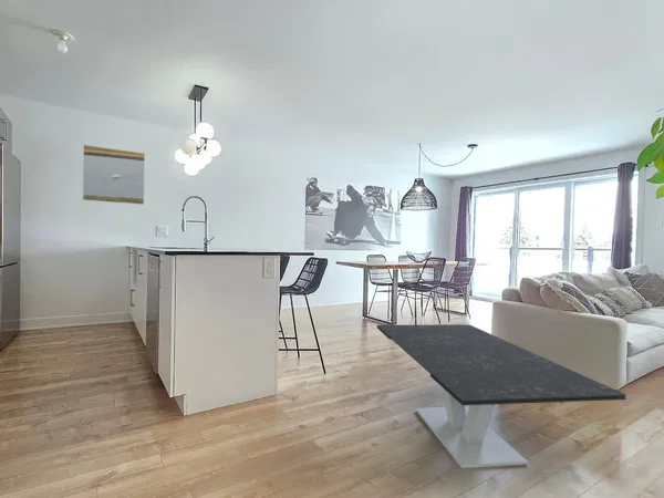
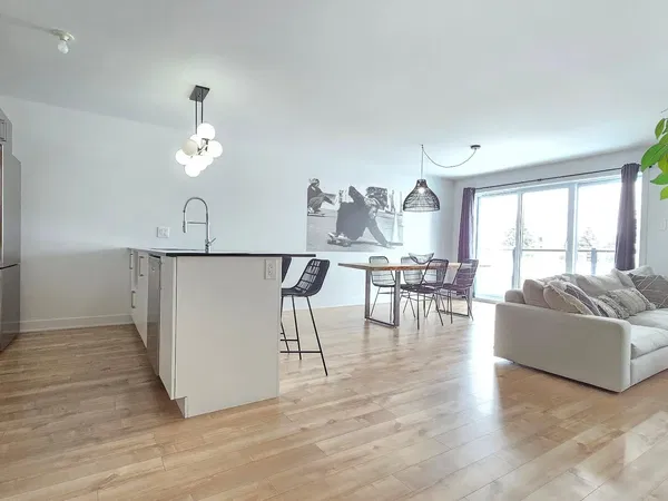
- coffee table (465, 392)
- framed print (114, 175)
